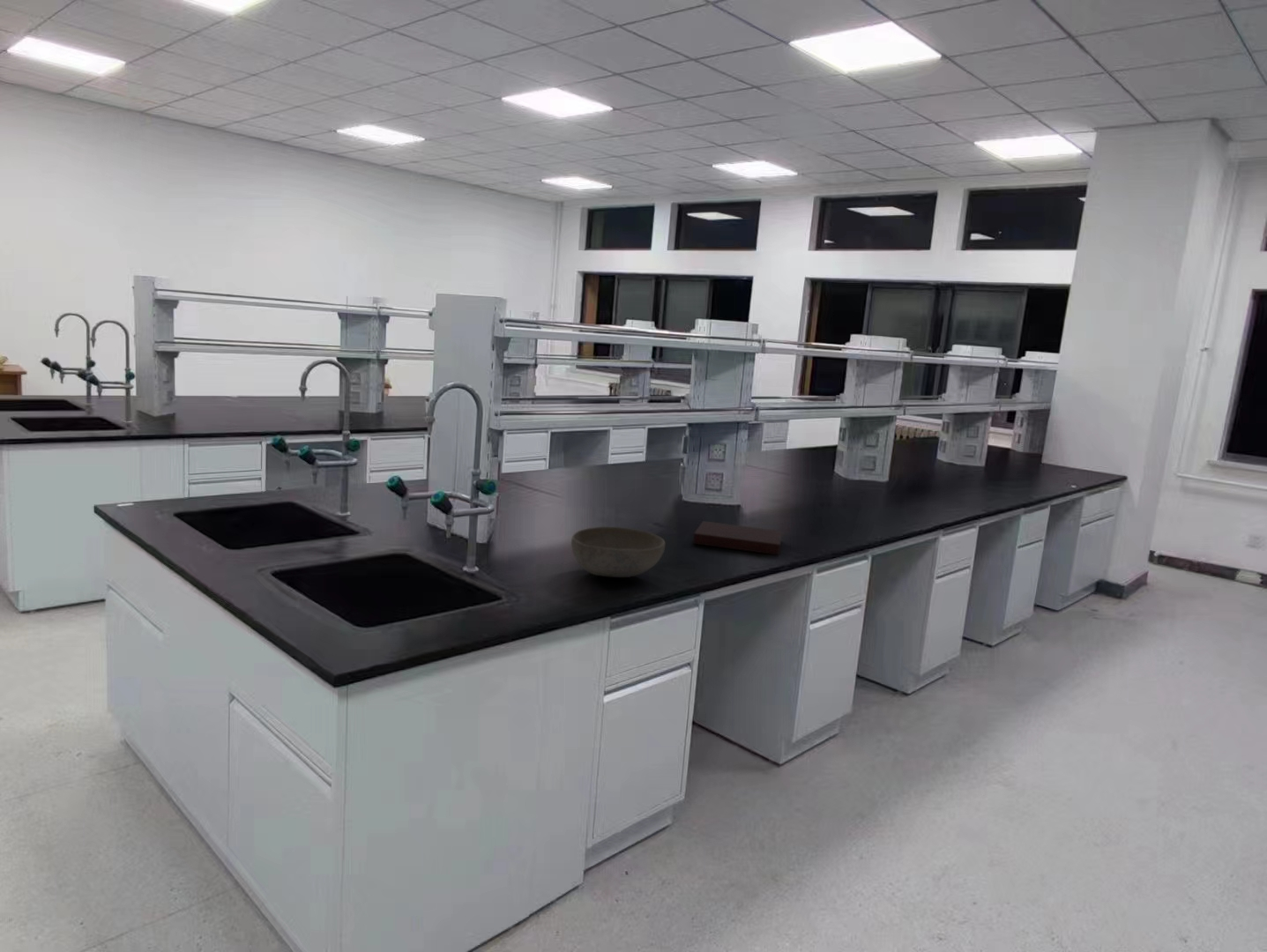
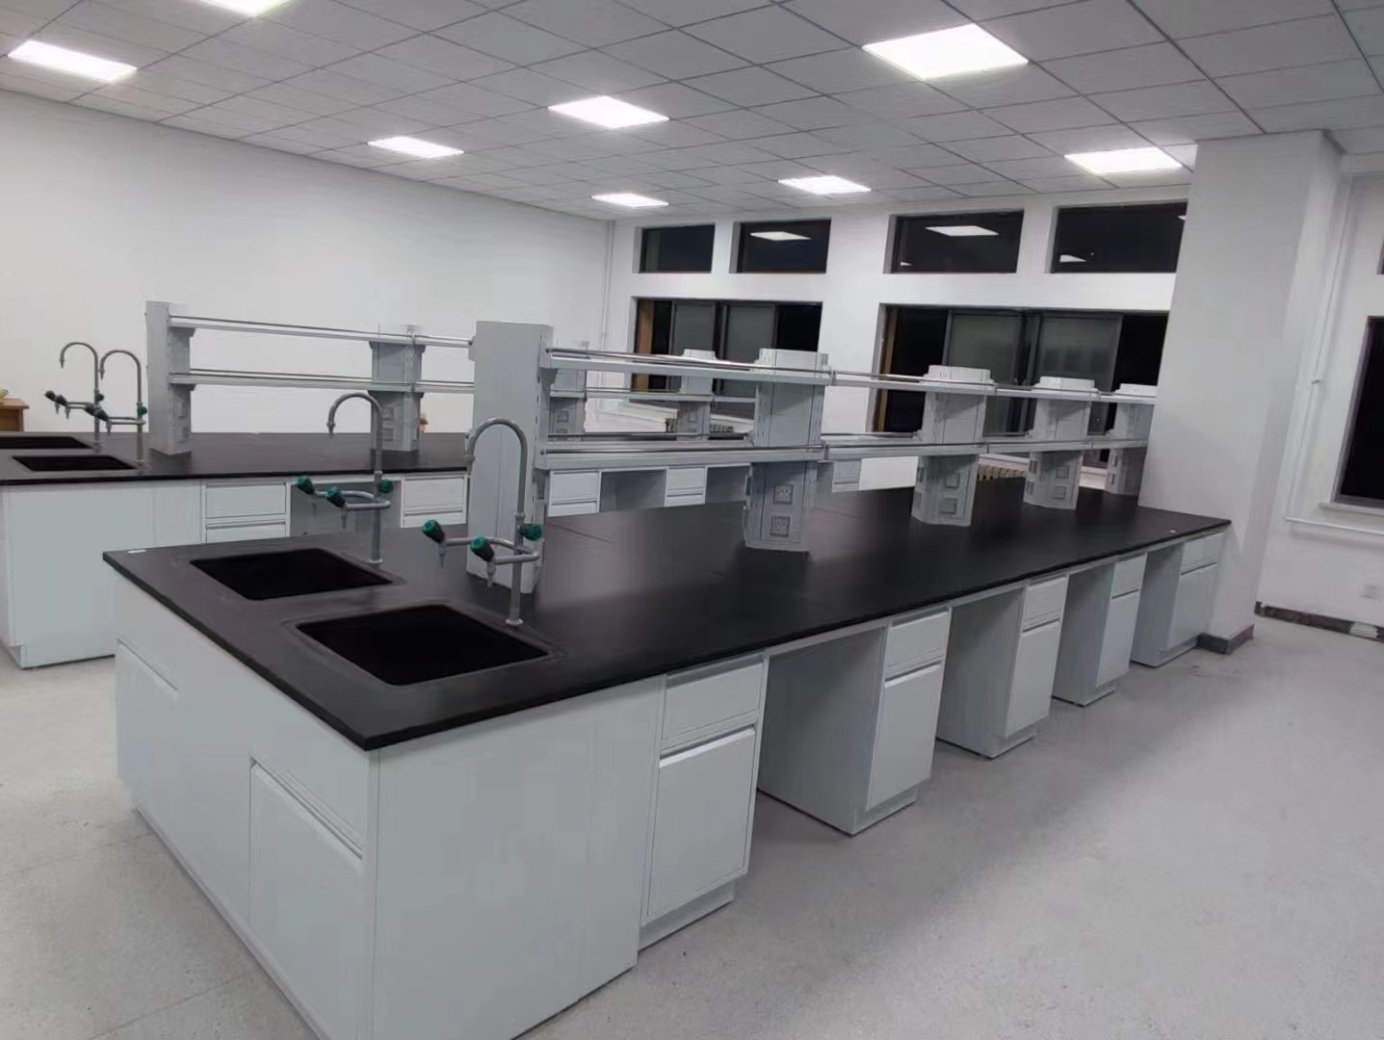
- bowl (616, 556)
- notebook (739, 537)
